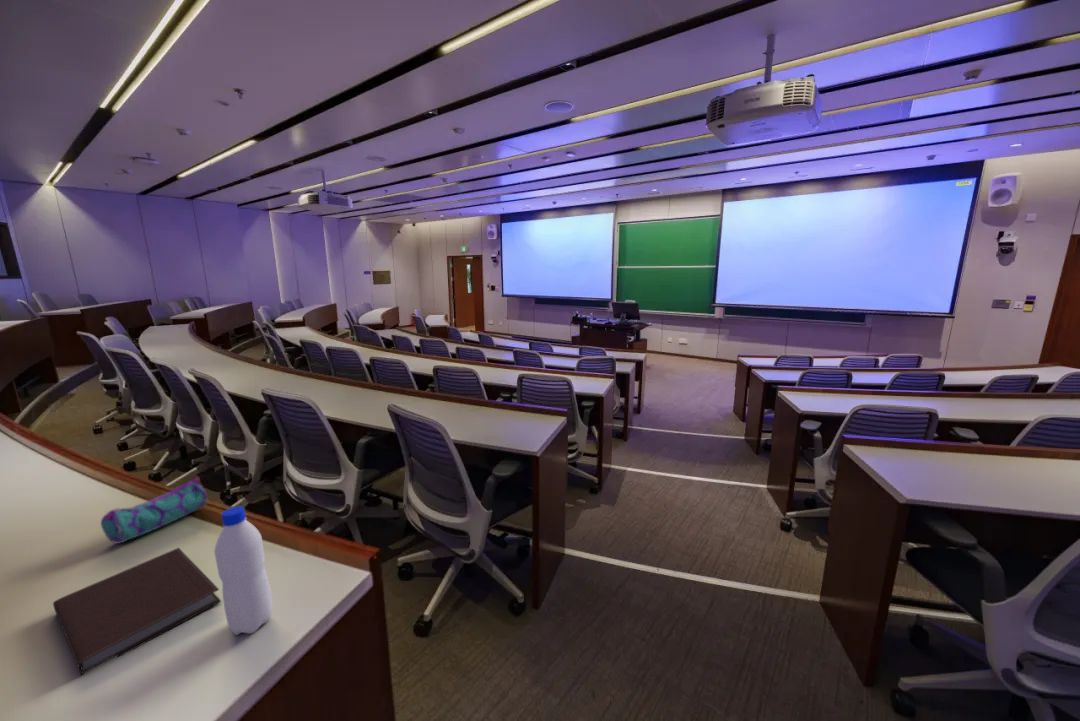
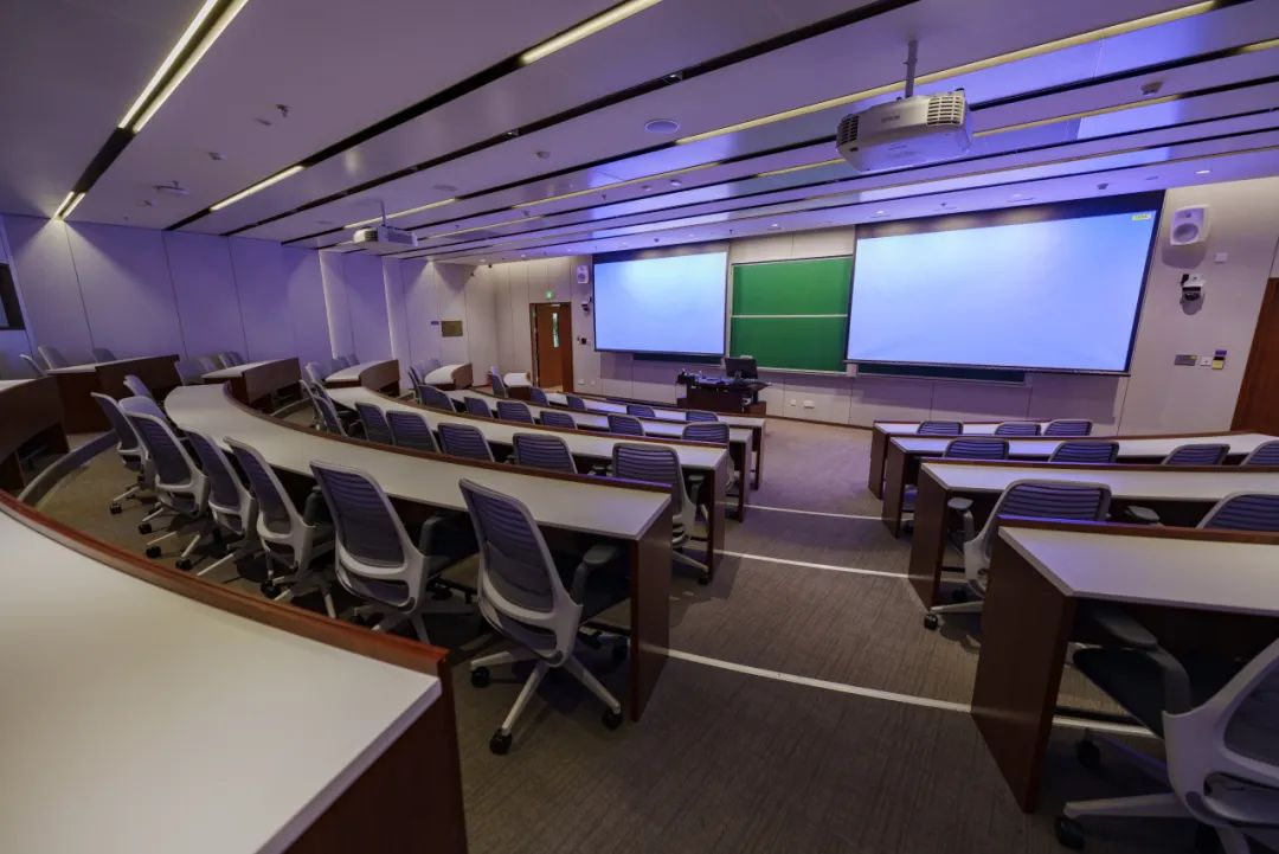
- notebook (138, 601)
- pencil case (158, 509)
- water bottle (242, 568)
